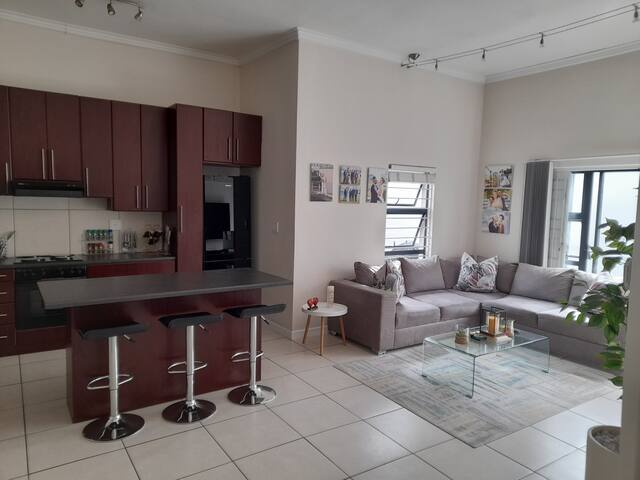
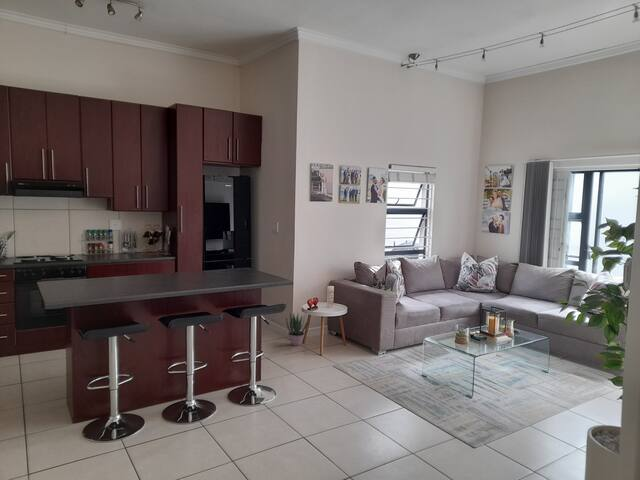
+ potted plant (296, 328)
